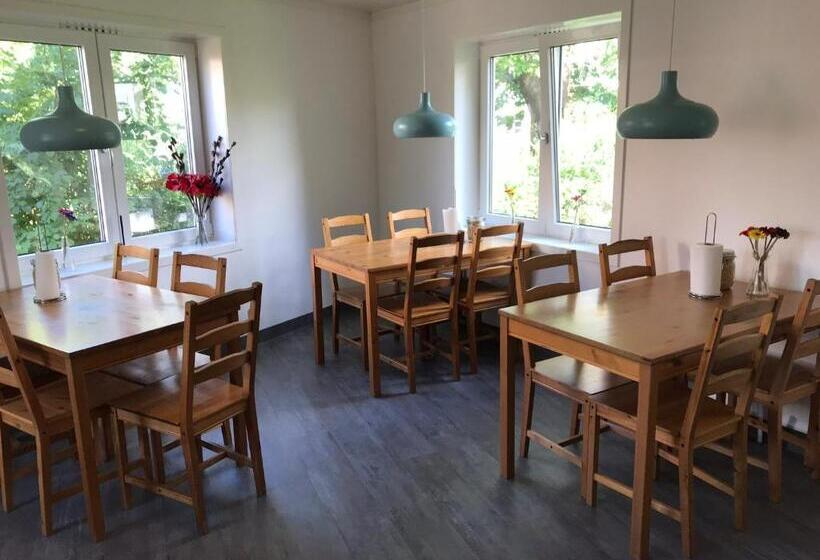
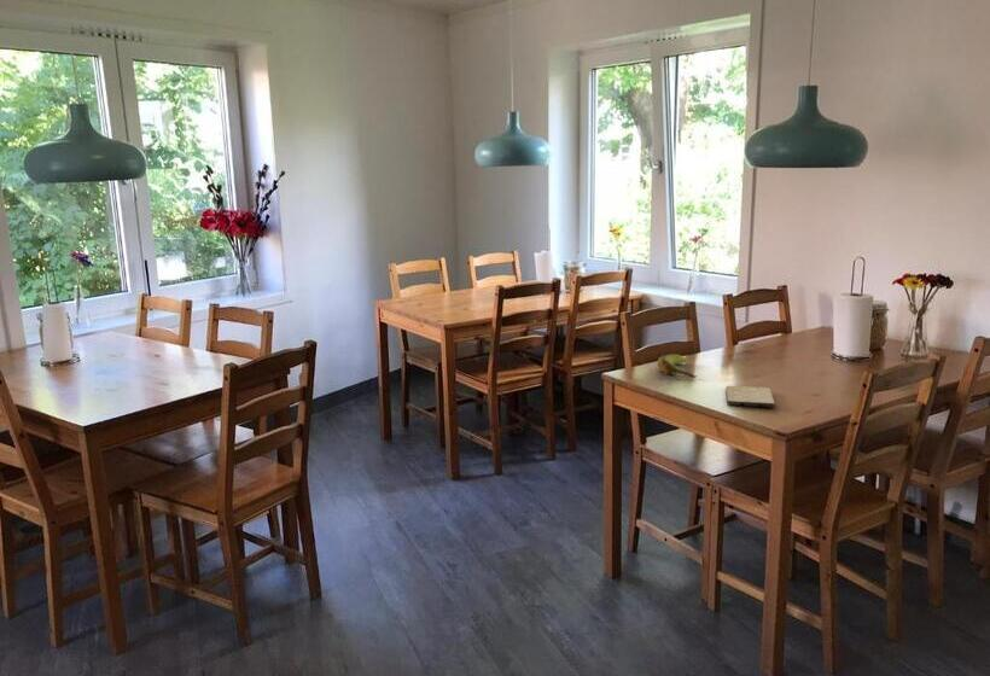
+ banana (682, 362)
+ cutting board (749, 395)
